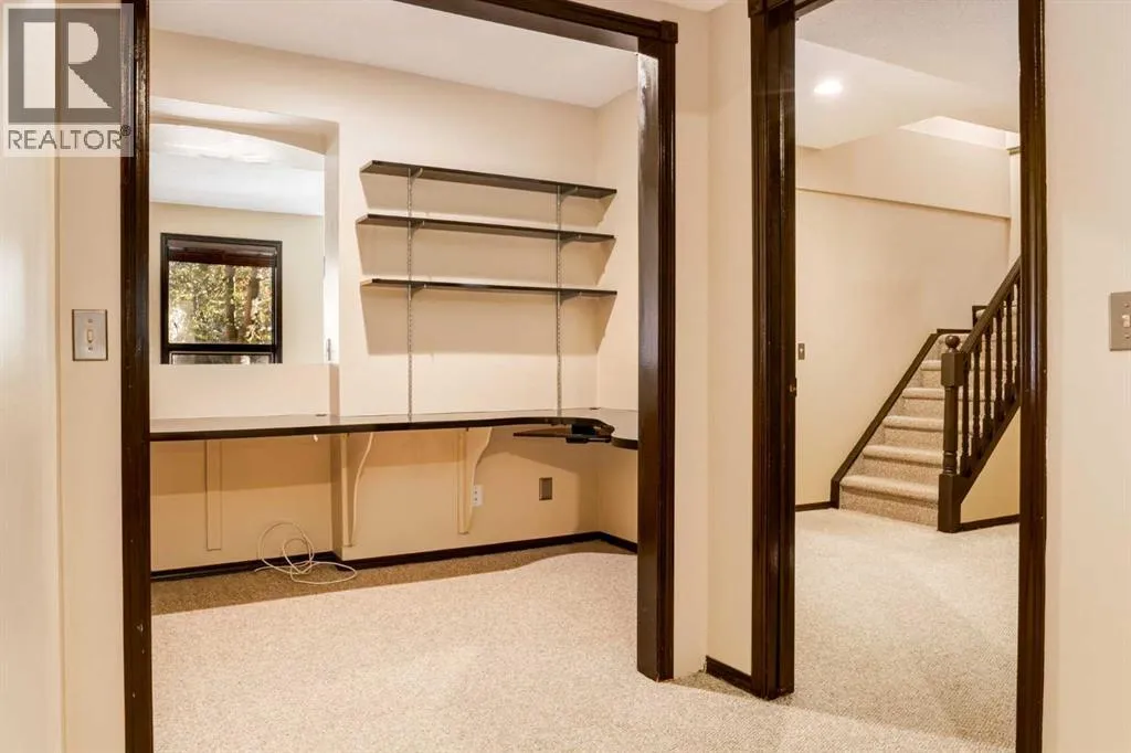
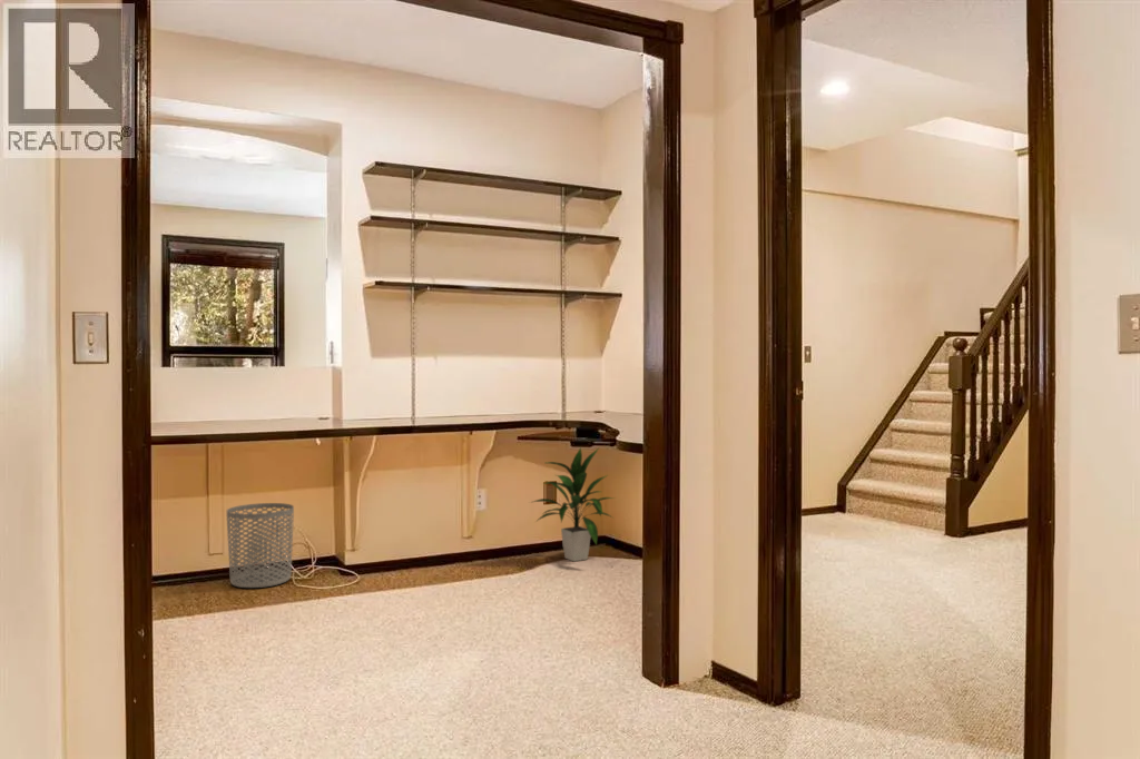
+ waste bin (261, 544)
+ indoor plant (576, 503)
